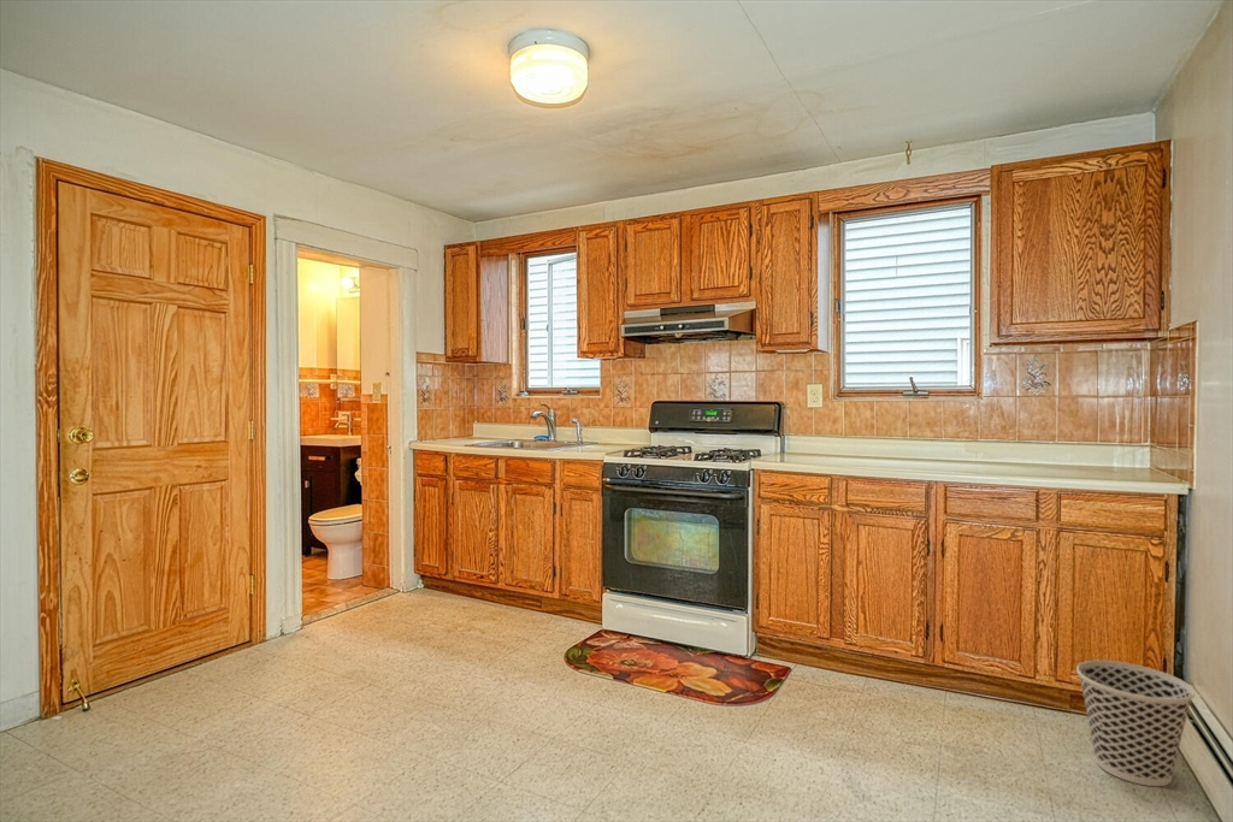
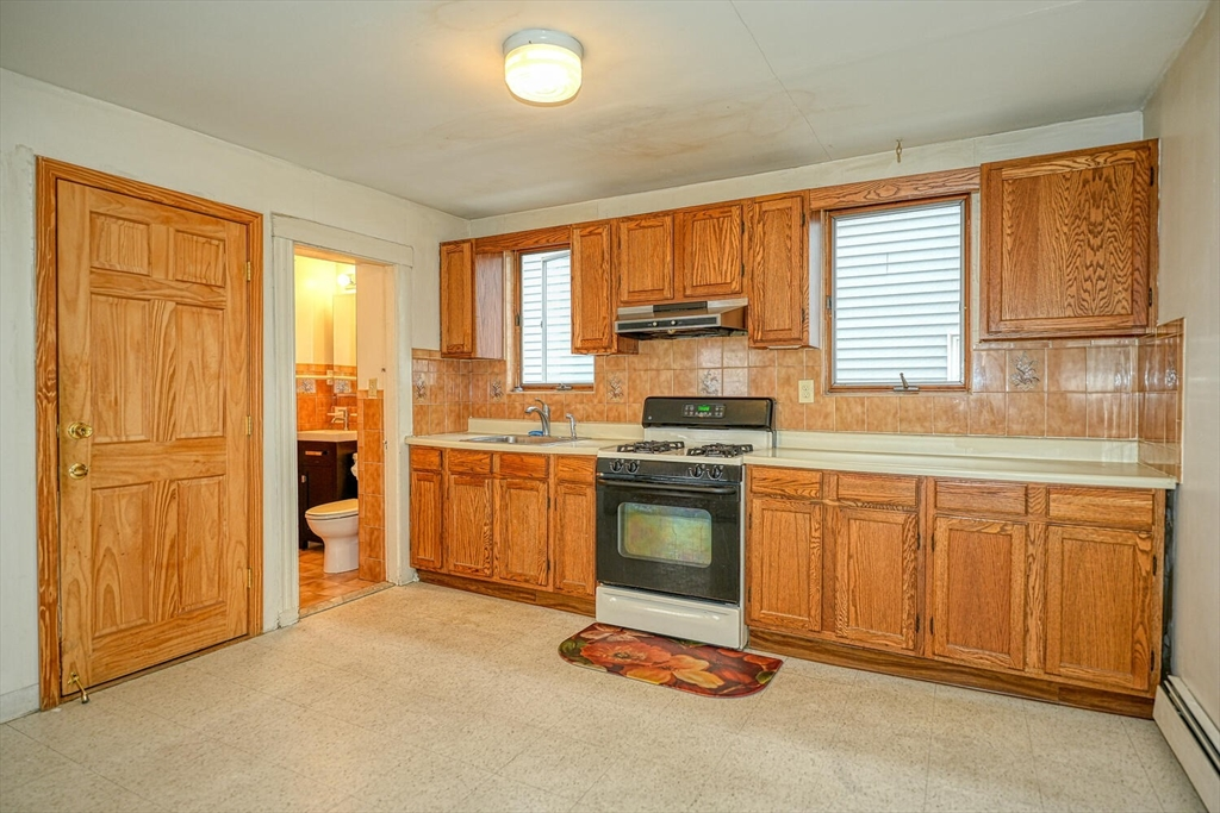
- wastebasket (1132, 723)
